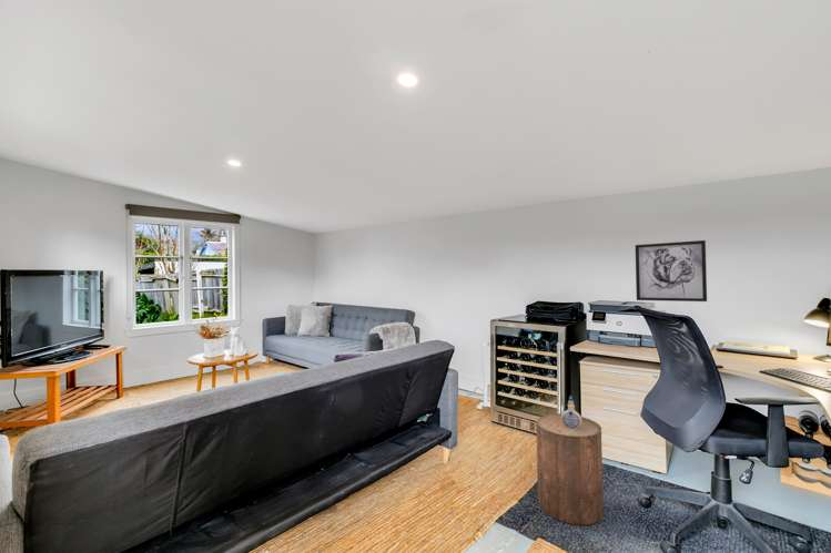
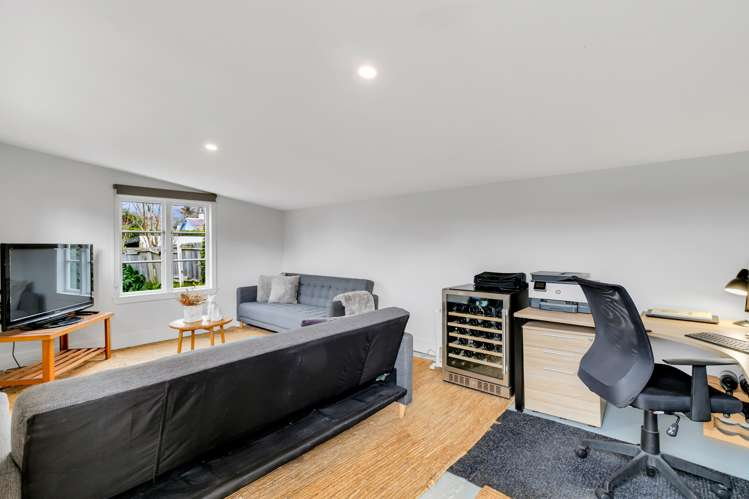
- decorative bottle (571, 411)
- wall art (669, 272)
- stool (568, 464)
